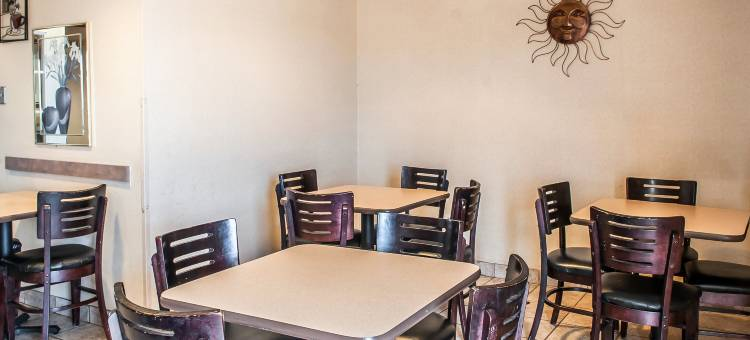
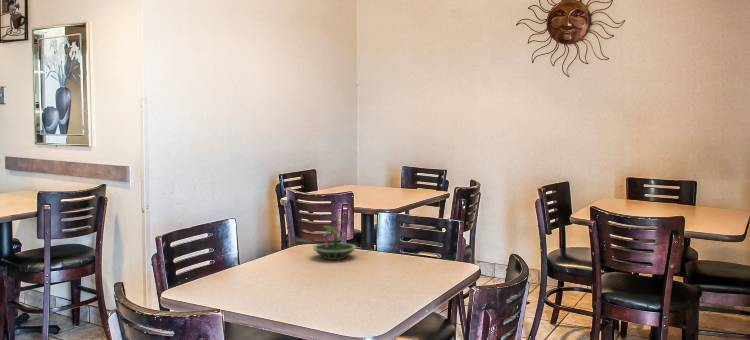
+ terrarium (336, 222)
